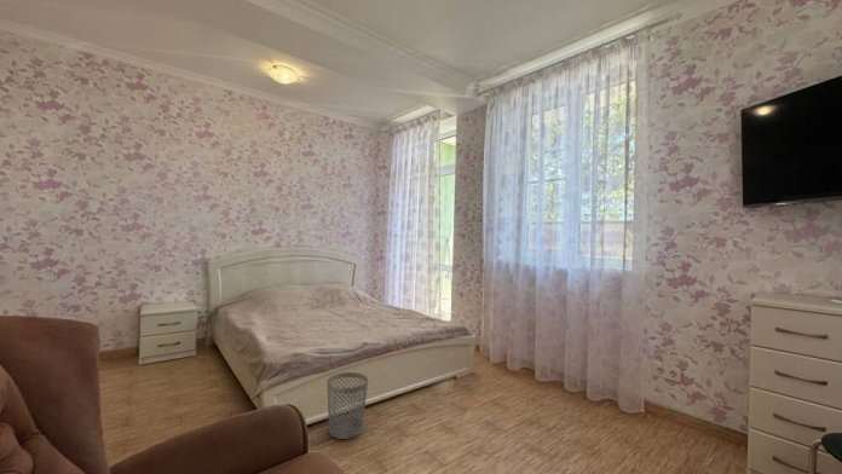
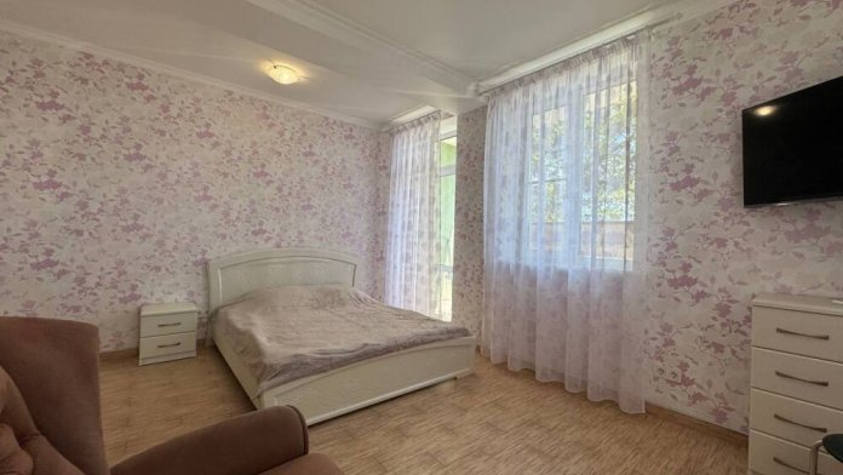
- wastebasket (346, 404)
